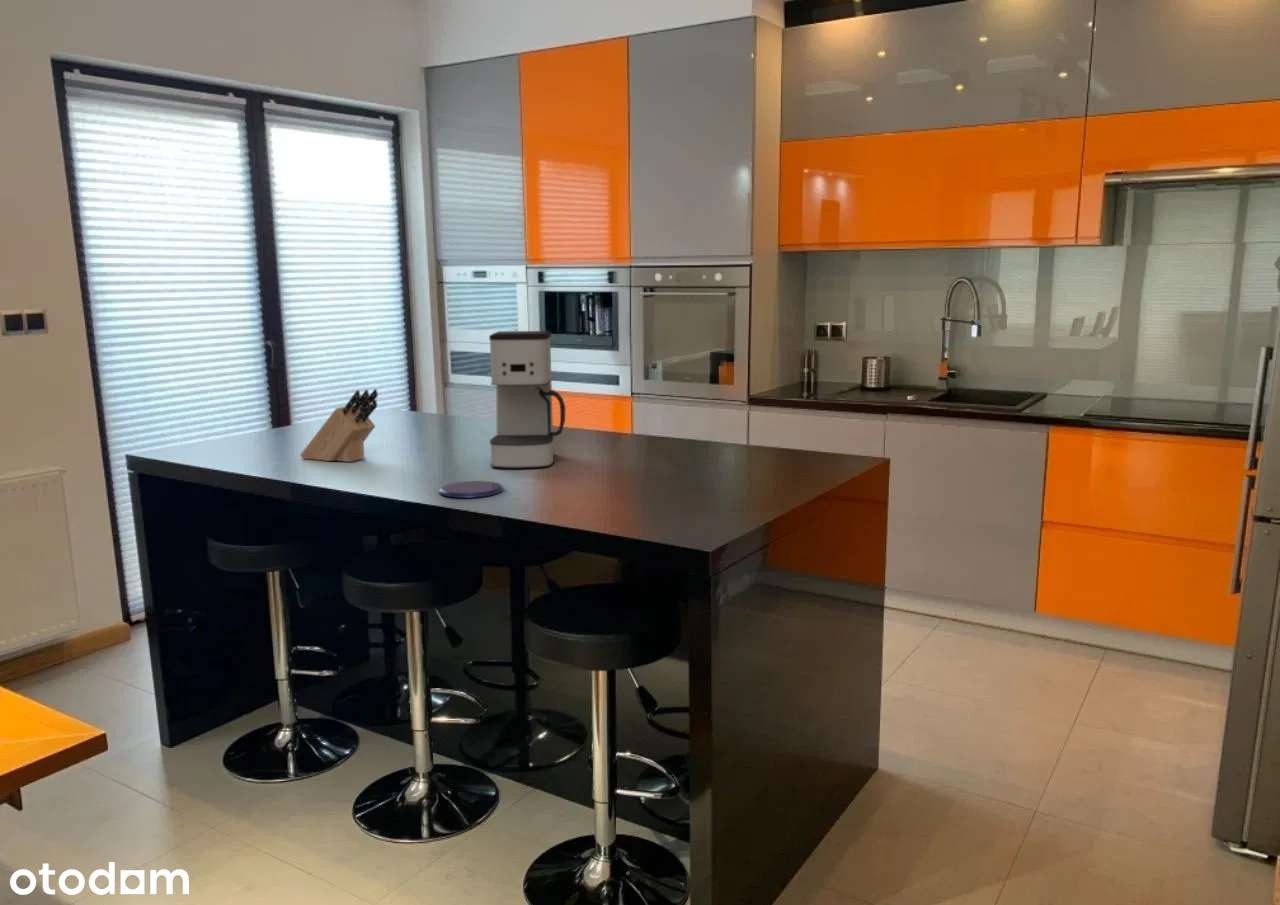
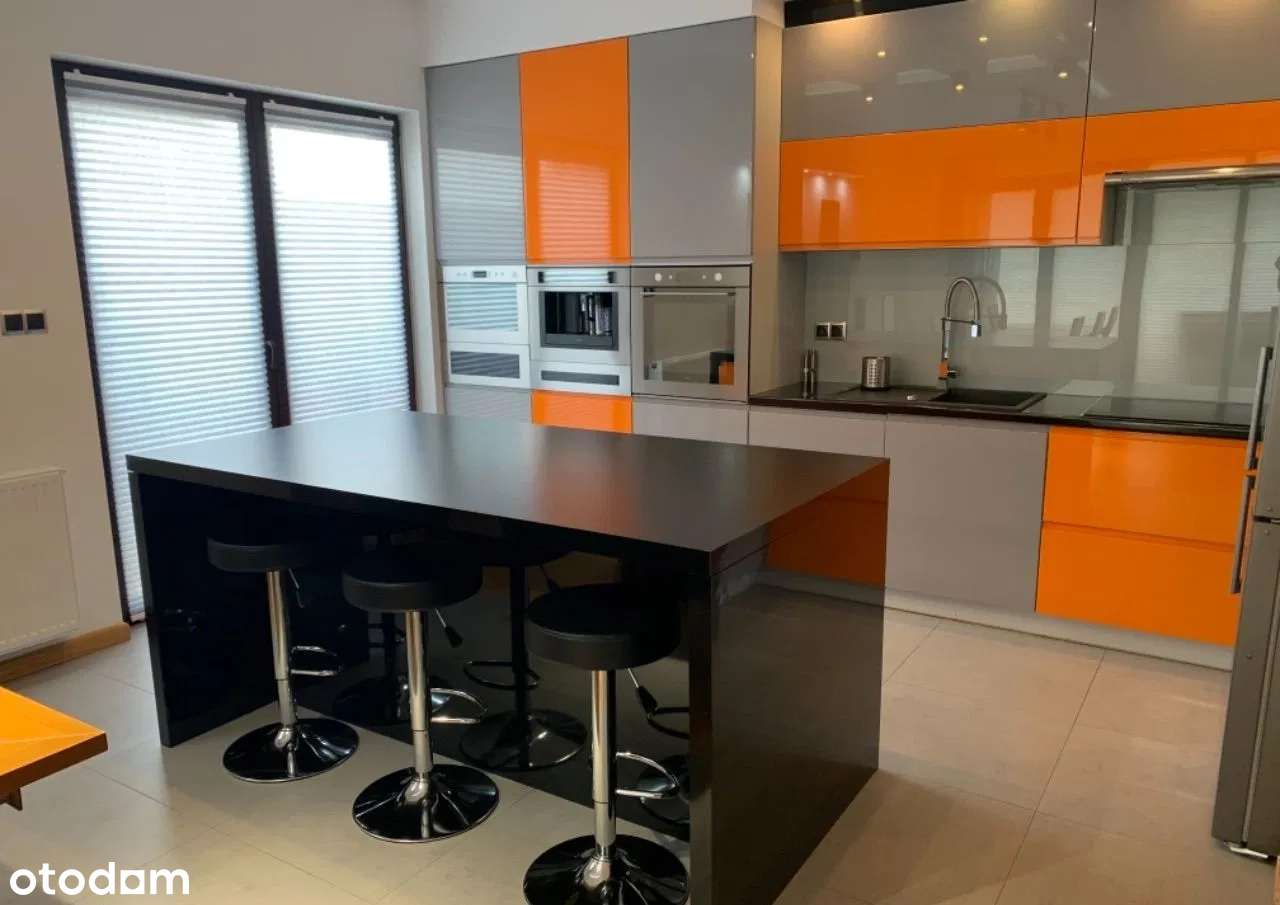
- saucer (471, 488)
- knife block (341, 423)
- coffee maker (527, 397)
